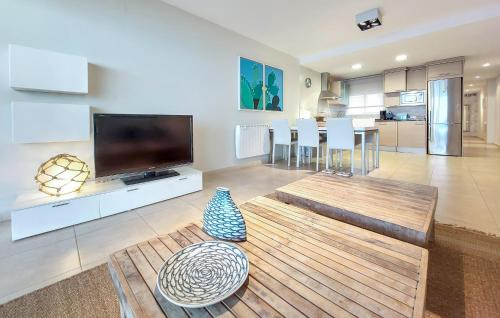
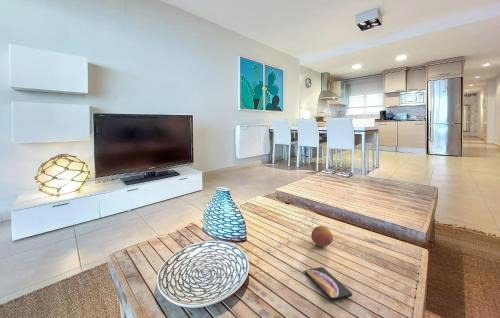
+ smartphone (326, 281)
+ fruit (321, 235)
